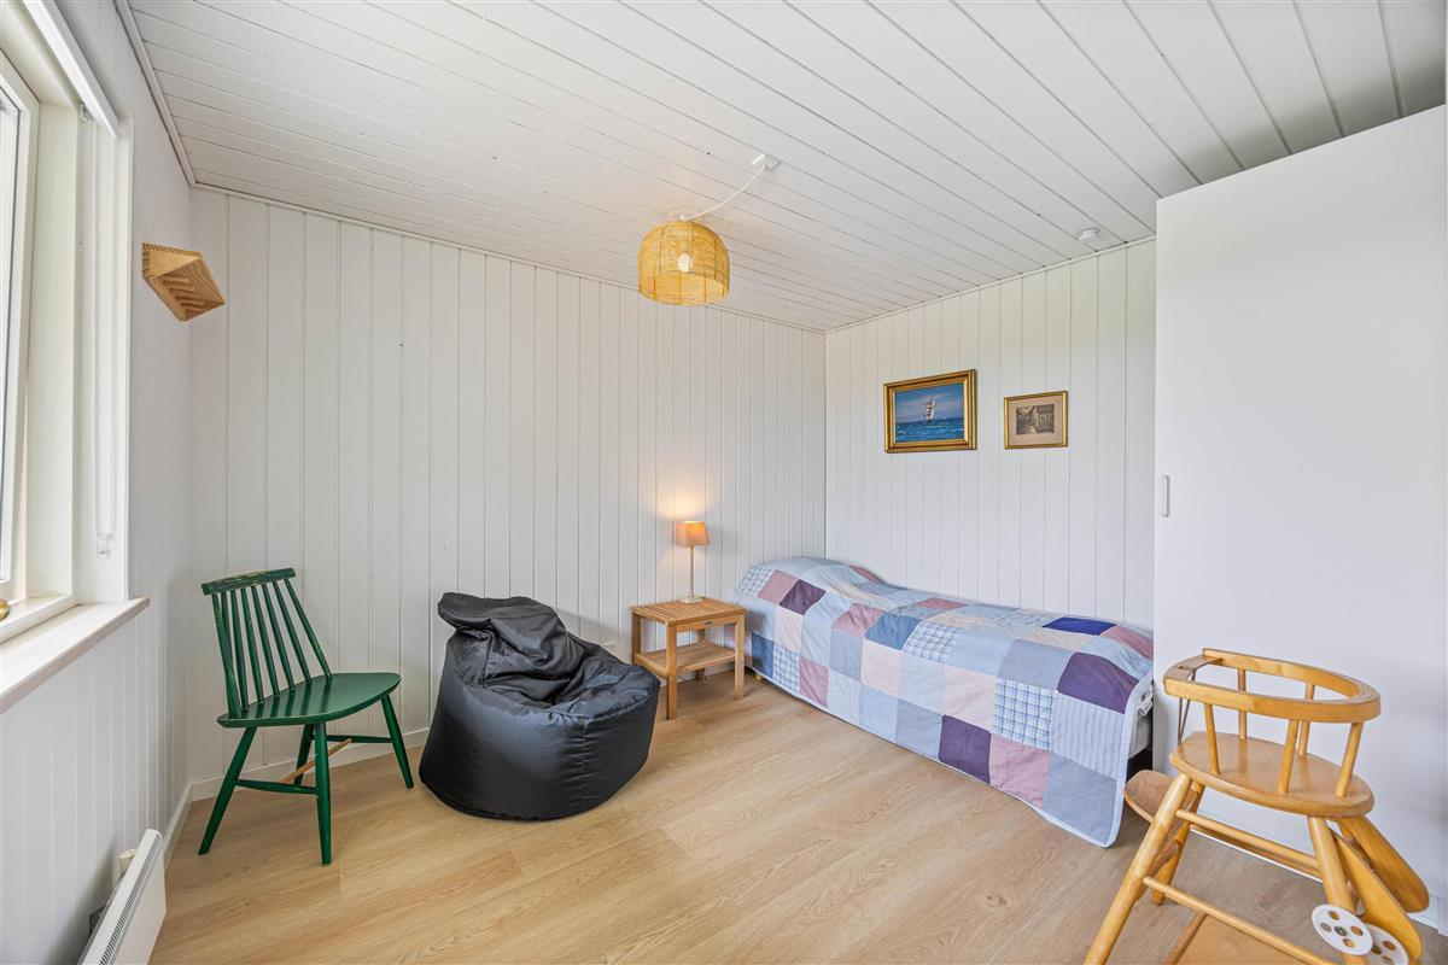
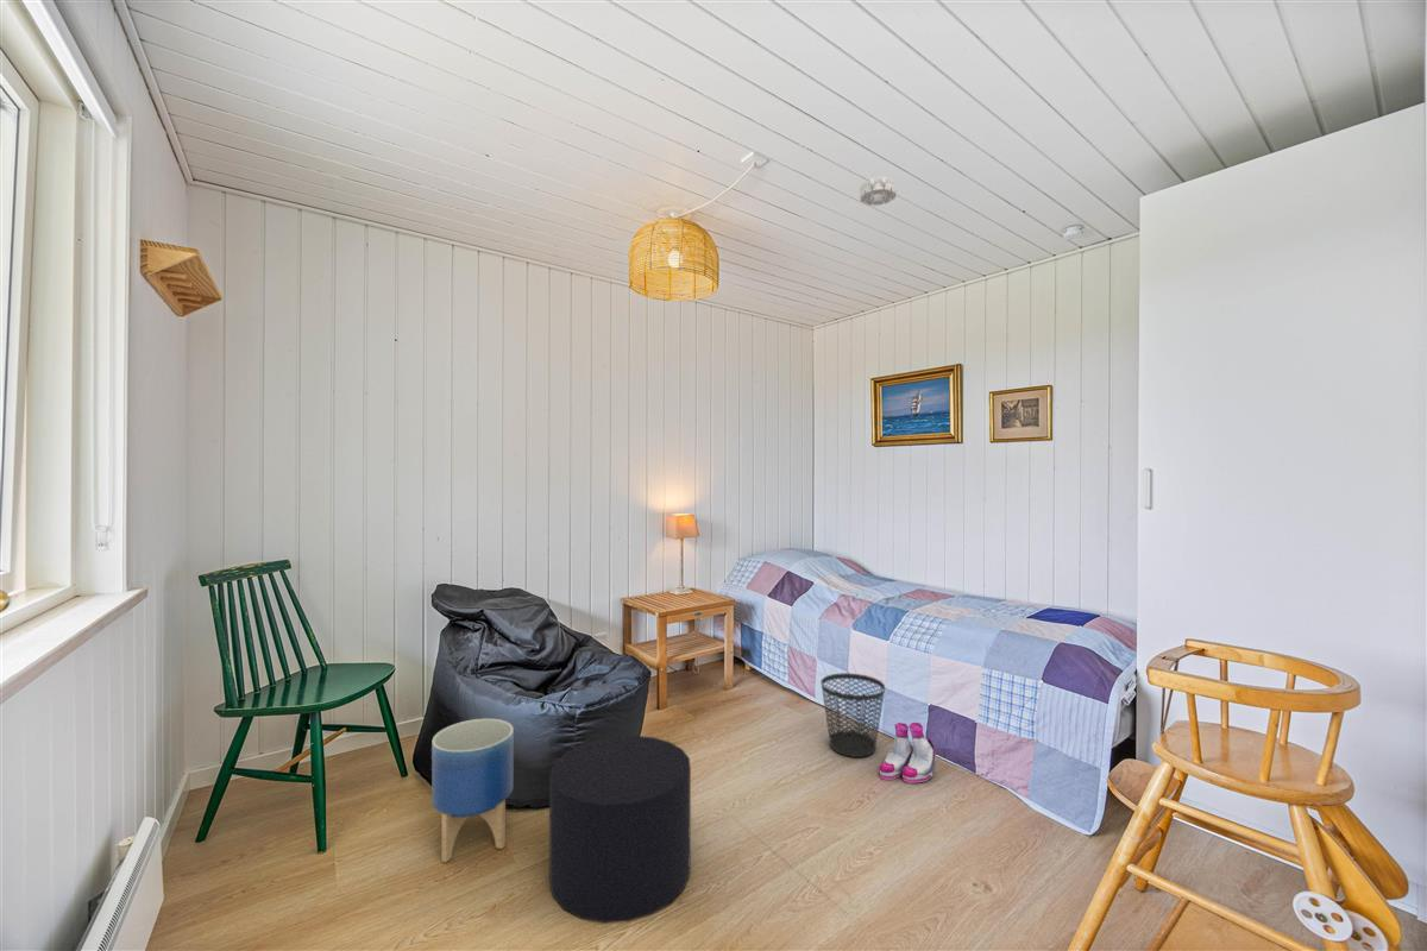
+ boots (906, 748)
+ planter (473, 786)
+ stool (621, 818)
+ smoke detector (878, 190)
+ wastebasket (853, 716)
